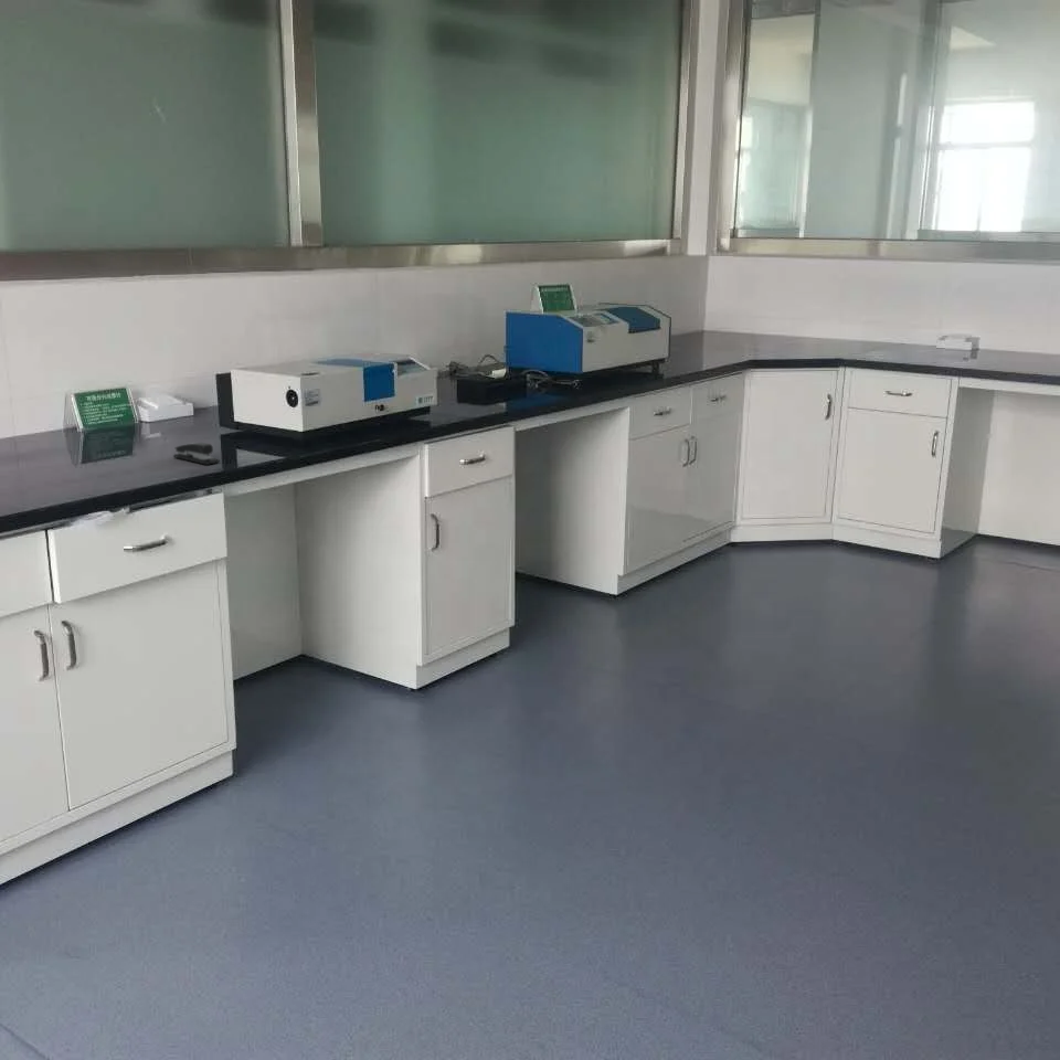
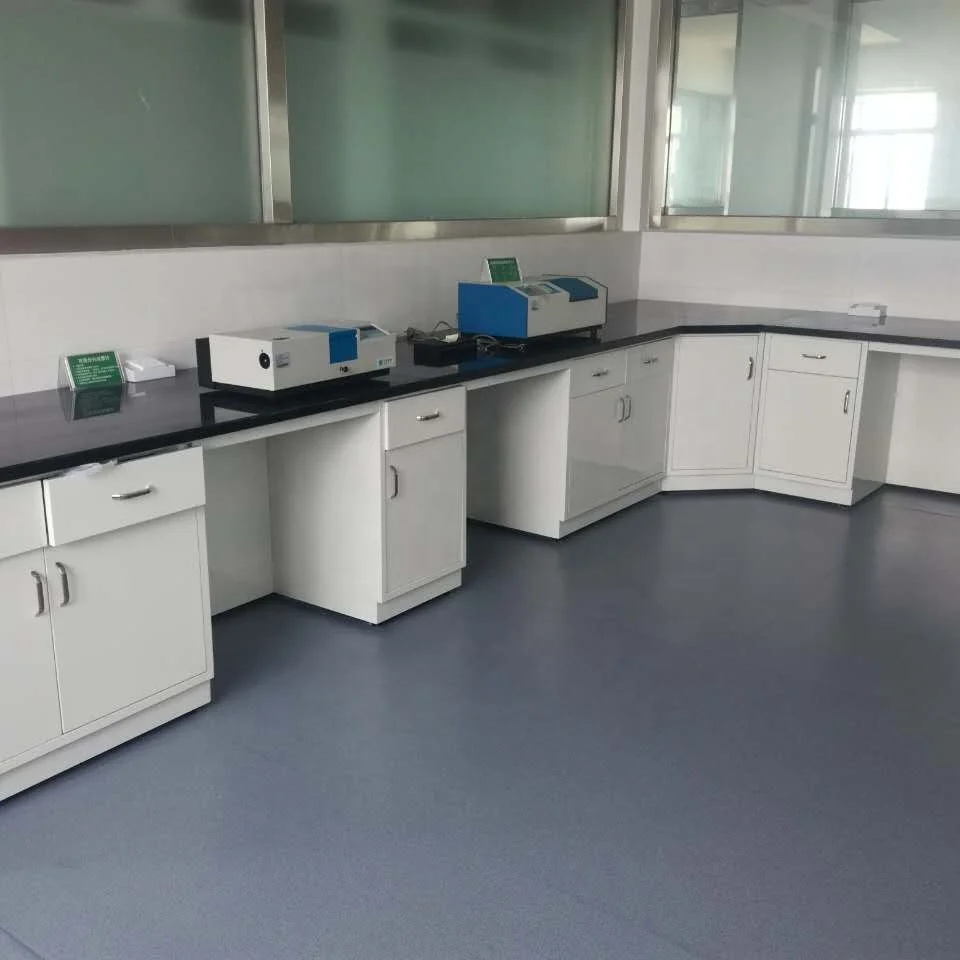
- stapler (194, 451)
